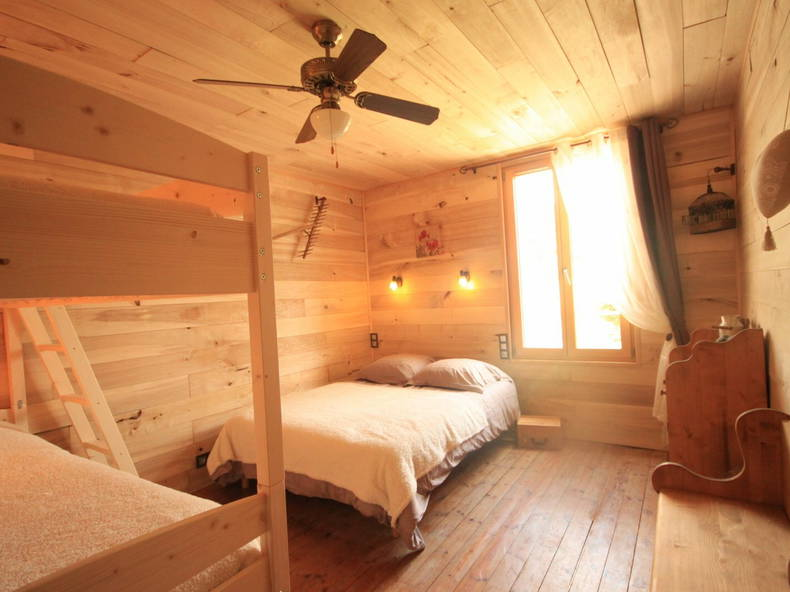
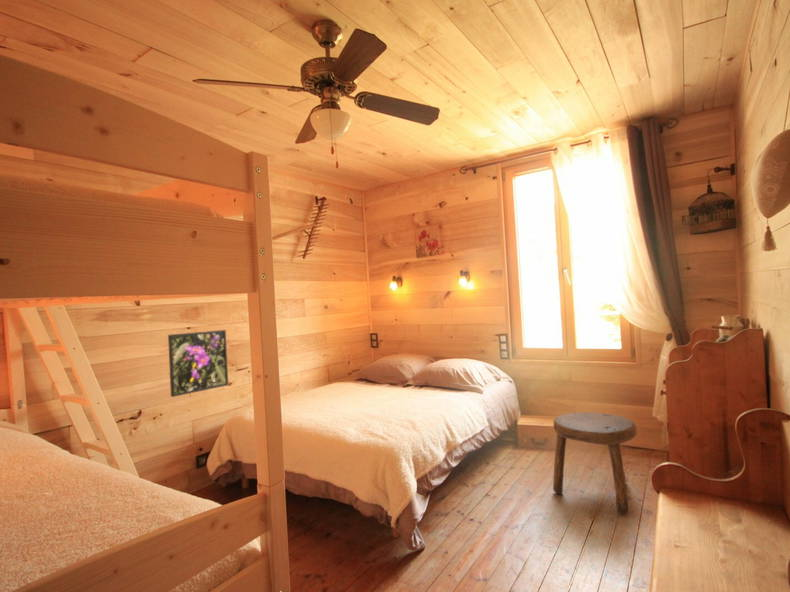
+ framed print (199, 361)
+ stool (610, 456)
